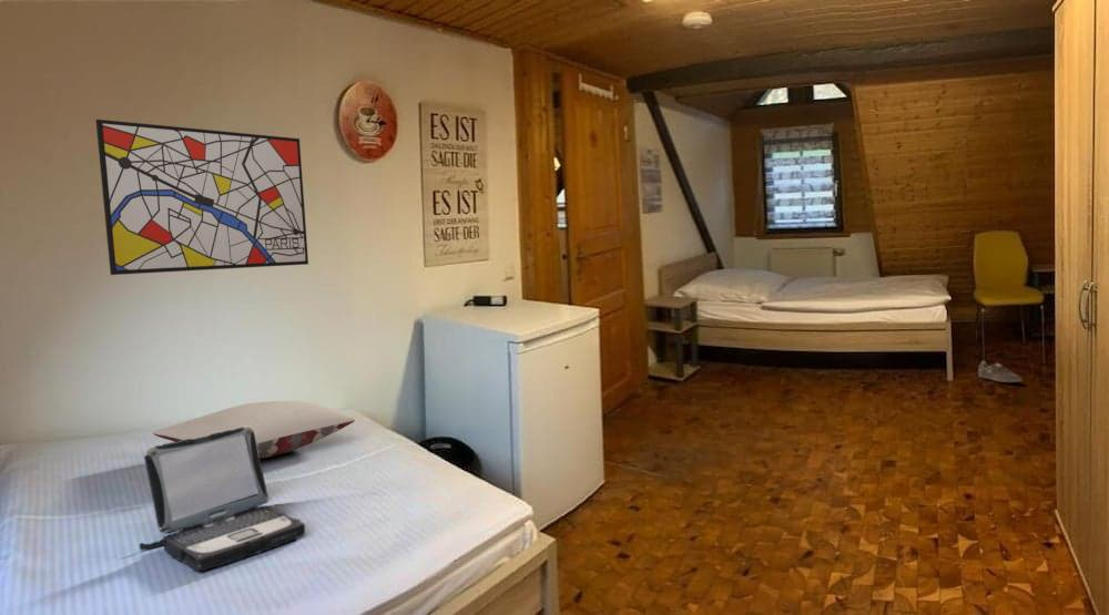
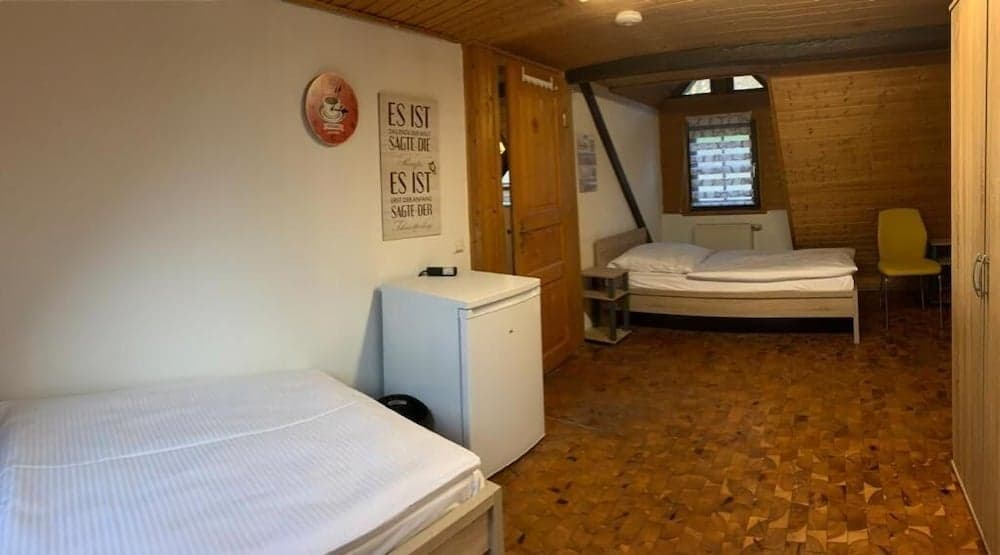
- sneaker (998, 371)
- pillow (255, 426)
- laptop (223, 492)
- wall art (214, 199)
